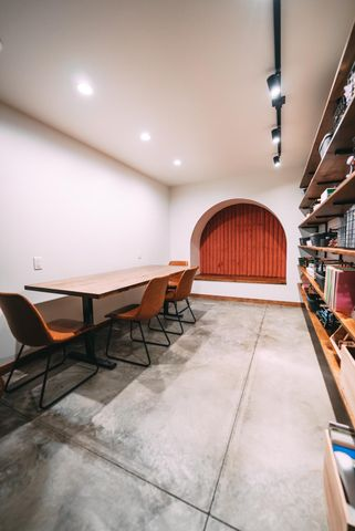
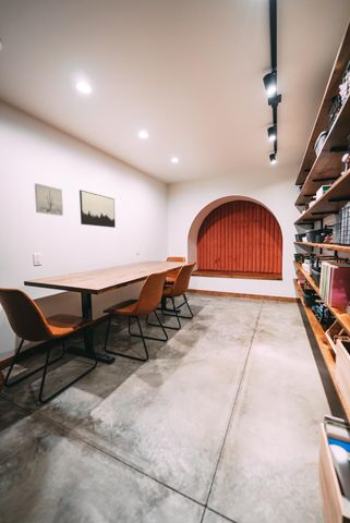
+ wall art (49, 200)
+ wall art (98, 210)
